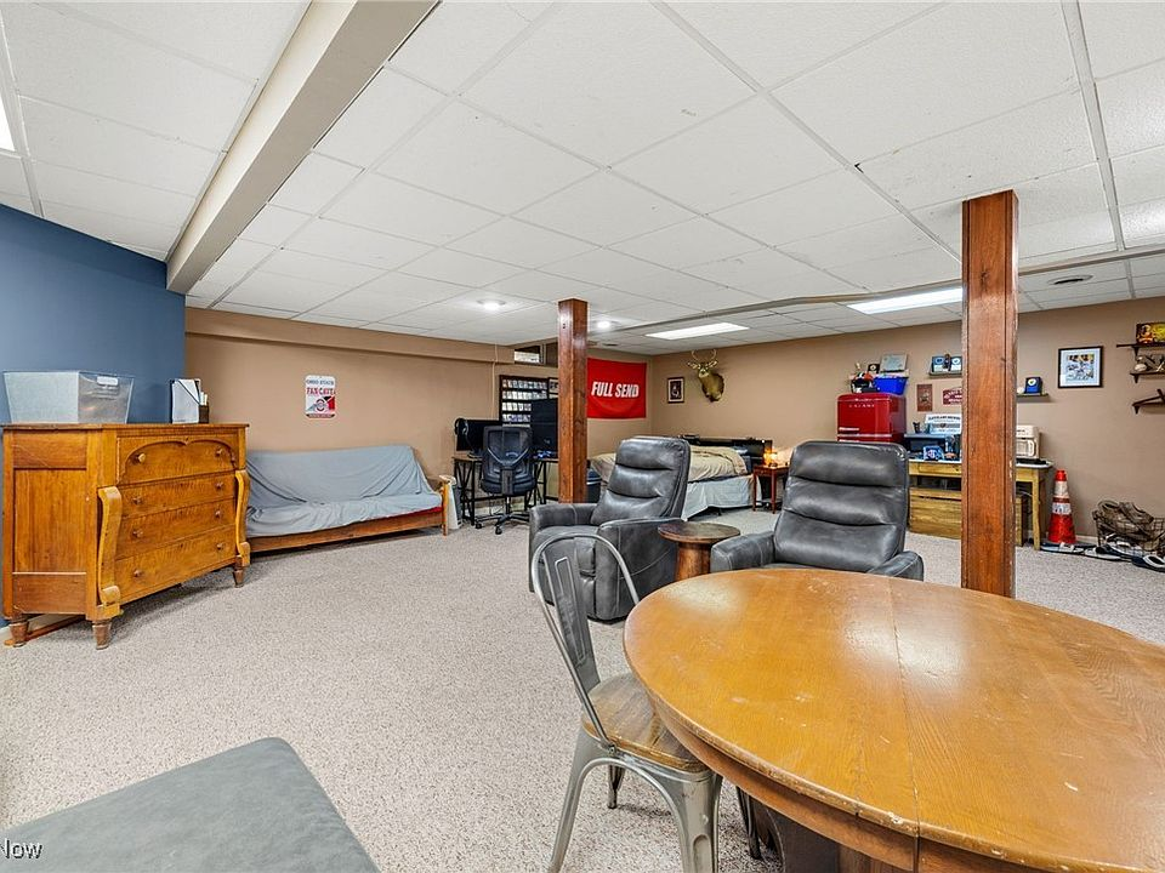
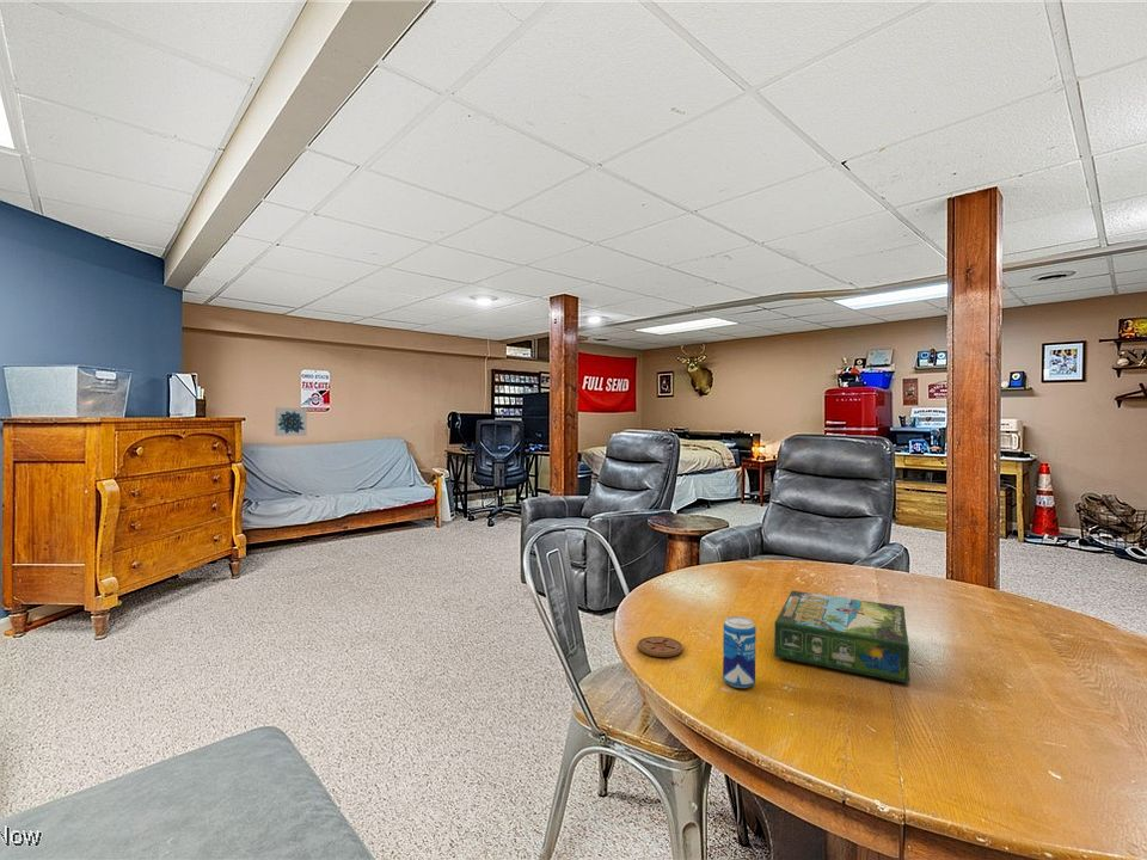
+ coaster (660, 646)
+ wall art (290, 422)
+ beverage can (738, 651)
+ board game (841, 631)
